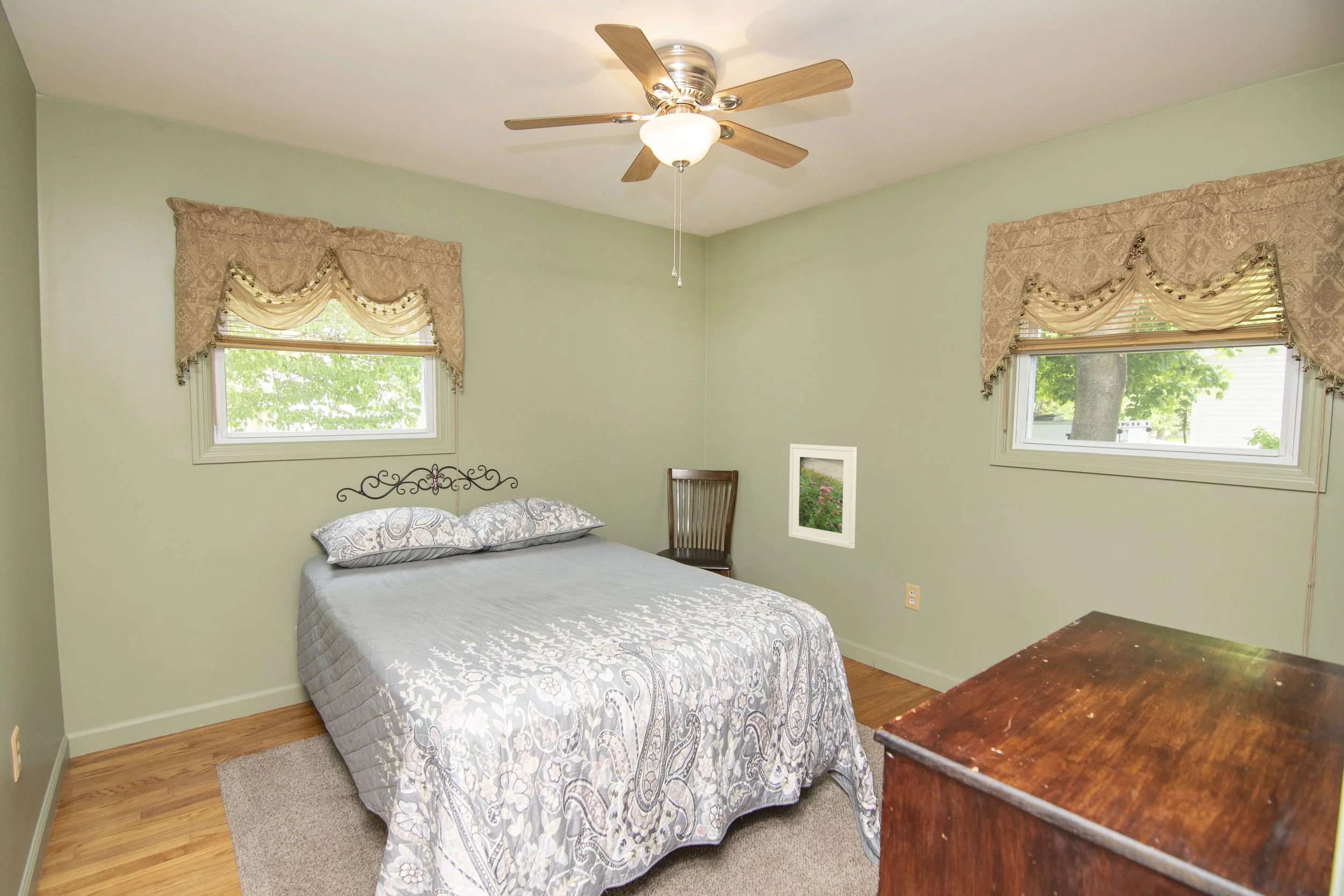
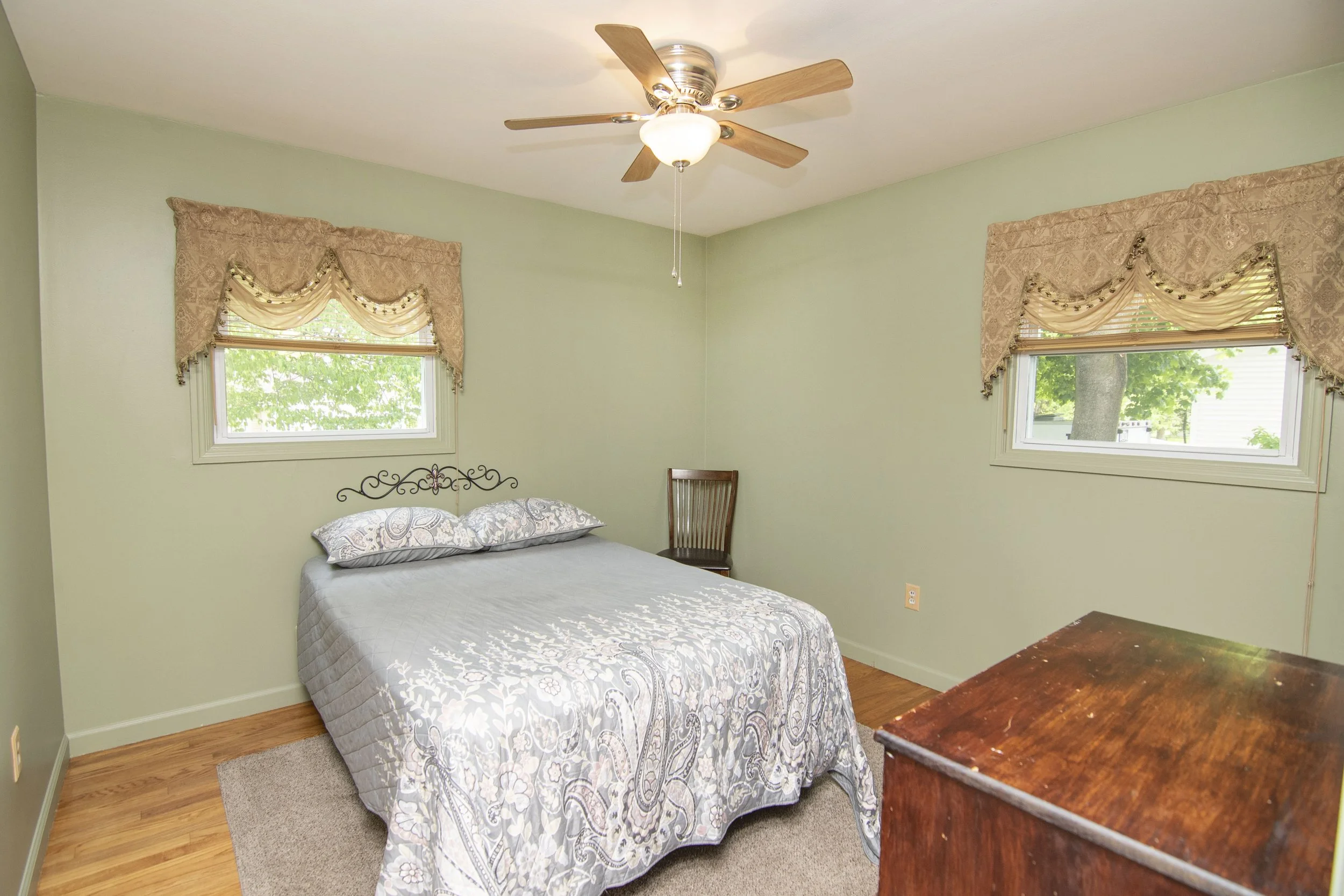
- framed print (821, 493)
